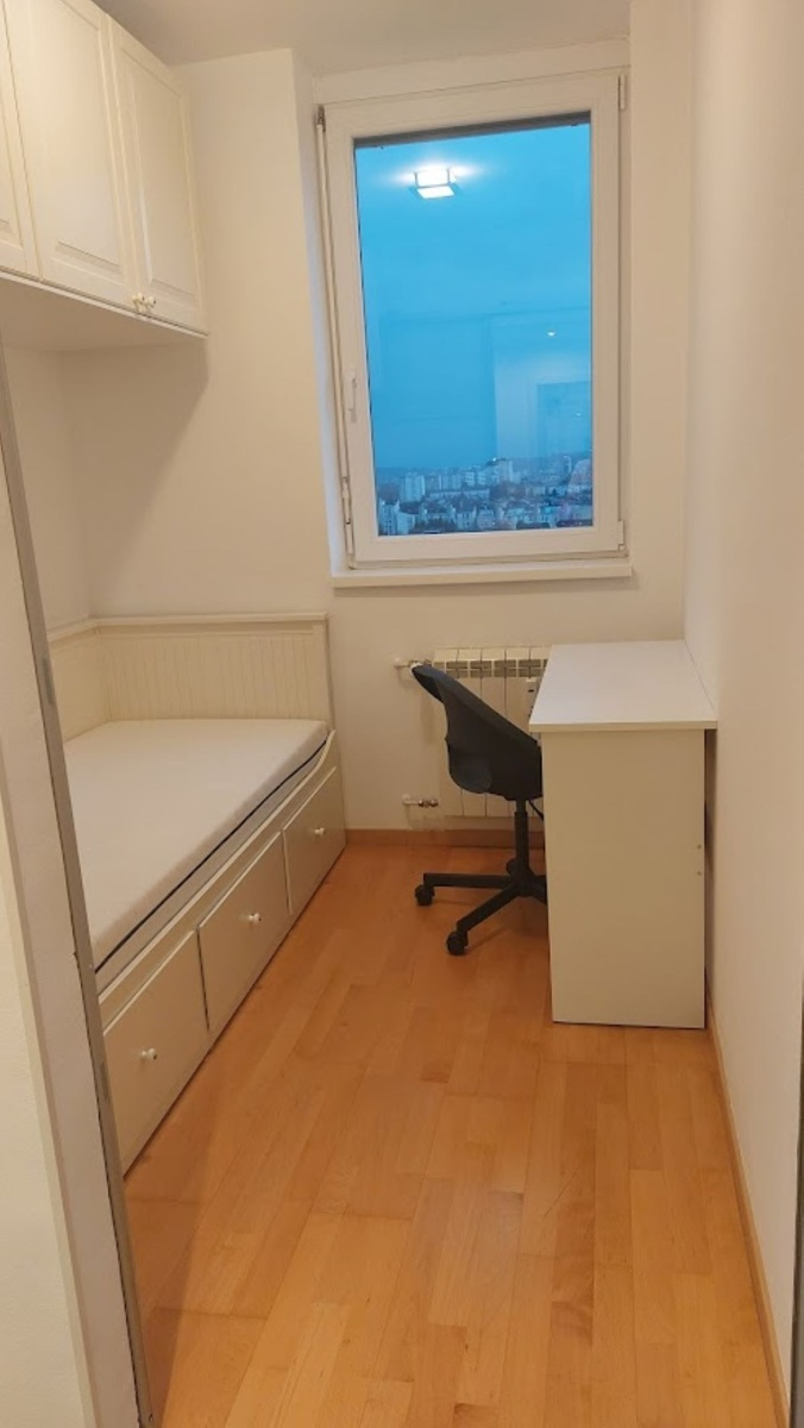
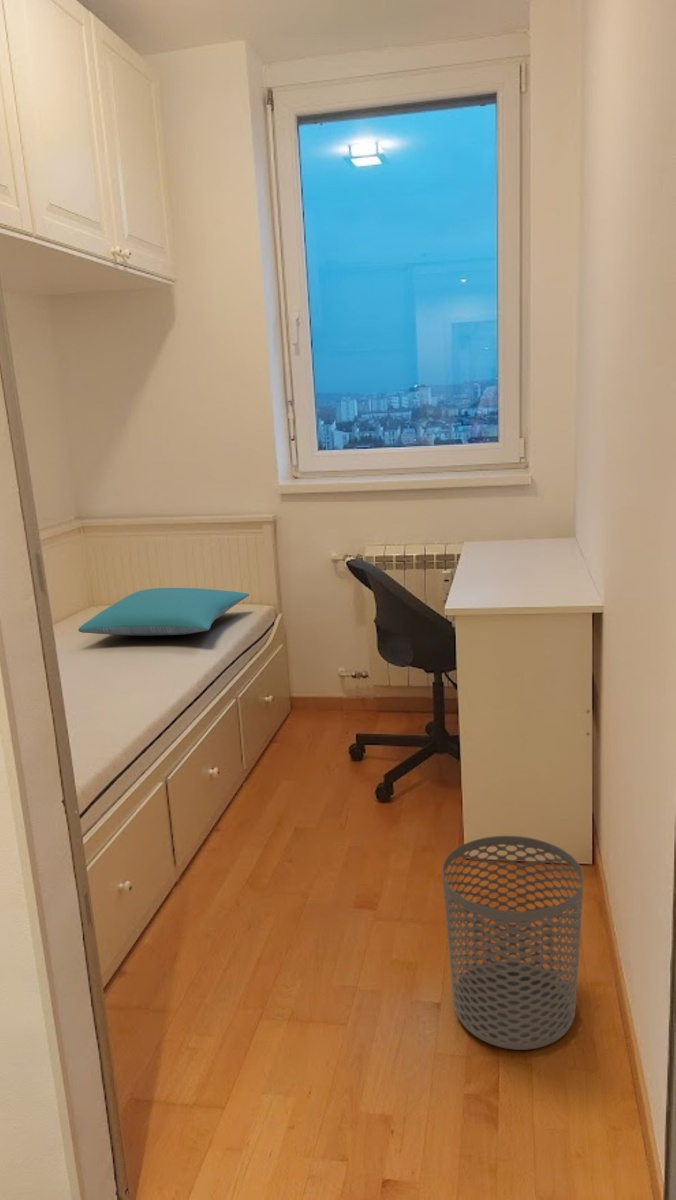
+ pillow (168, 611)
+ waste bin (512, 941)
